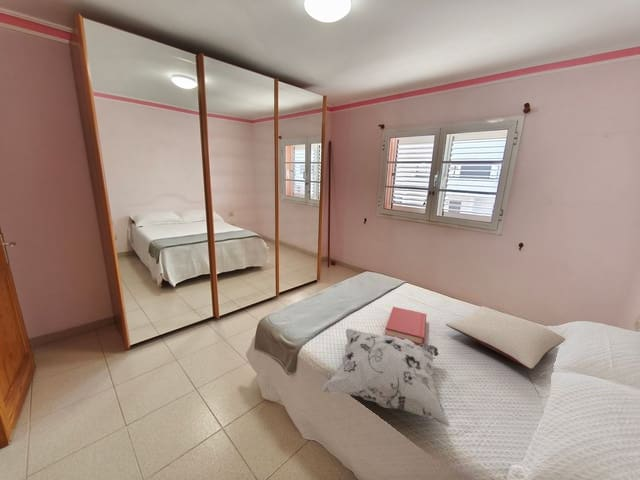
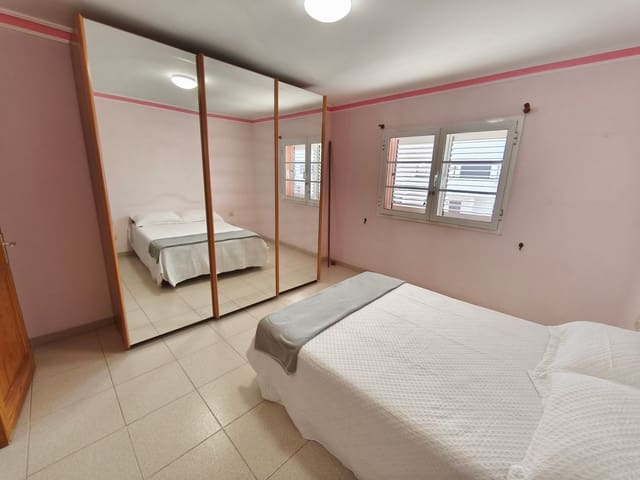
- hardback book (406, 324)
- pillow (502, 331)
- decorative pillow (386, 366)
